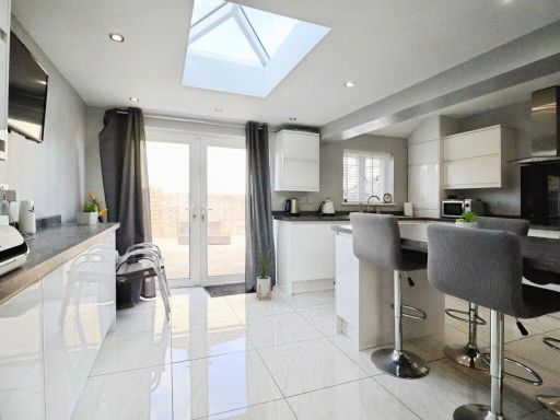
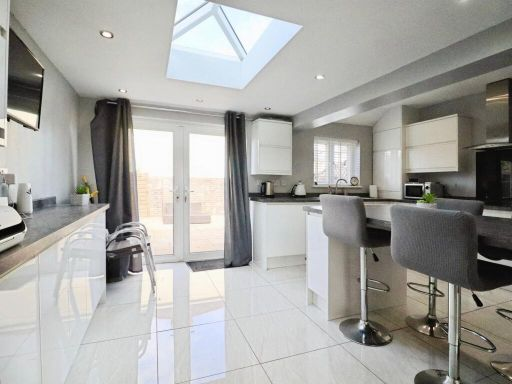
- house plant (264, 271)
